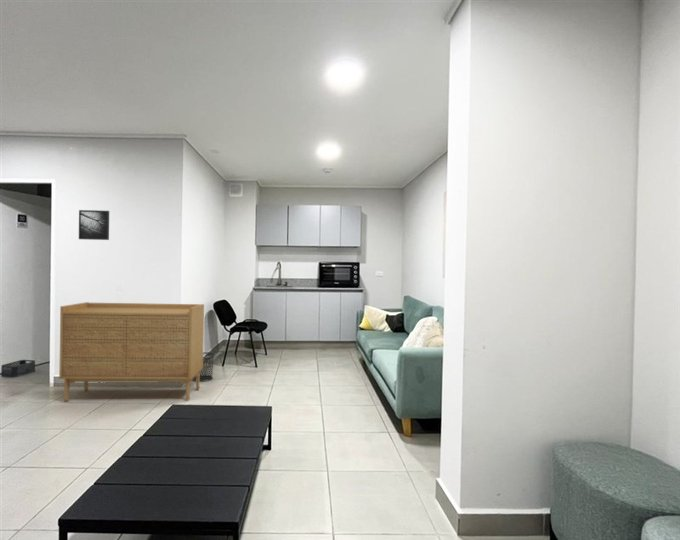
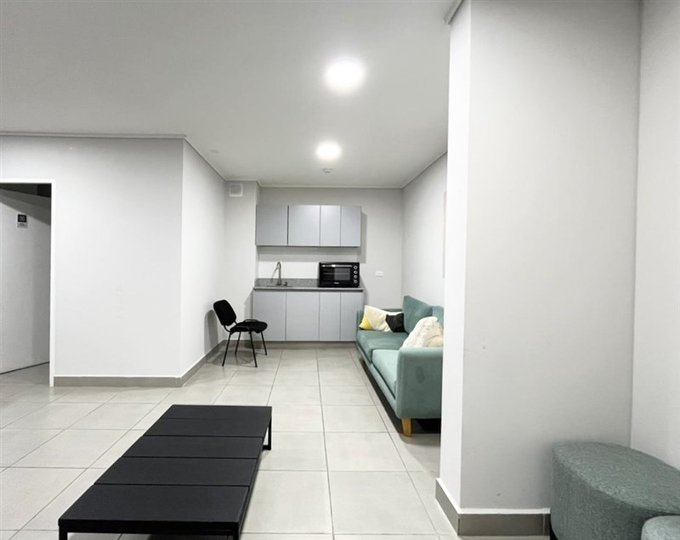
- waste bin (203, 366)
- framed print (94, 225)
- sideboard (136, 350)
- storage bin (18, 368)
